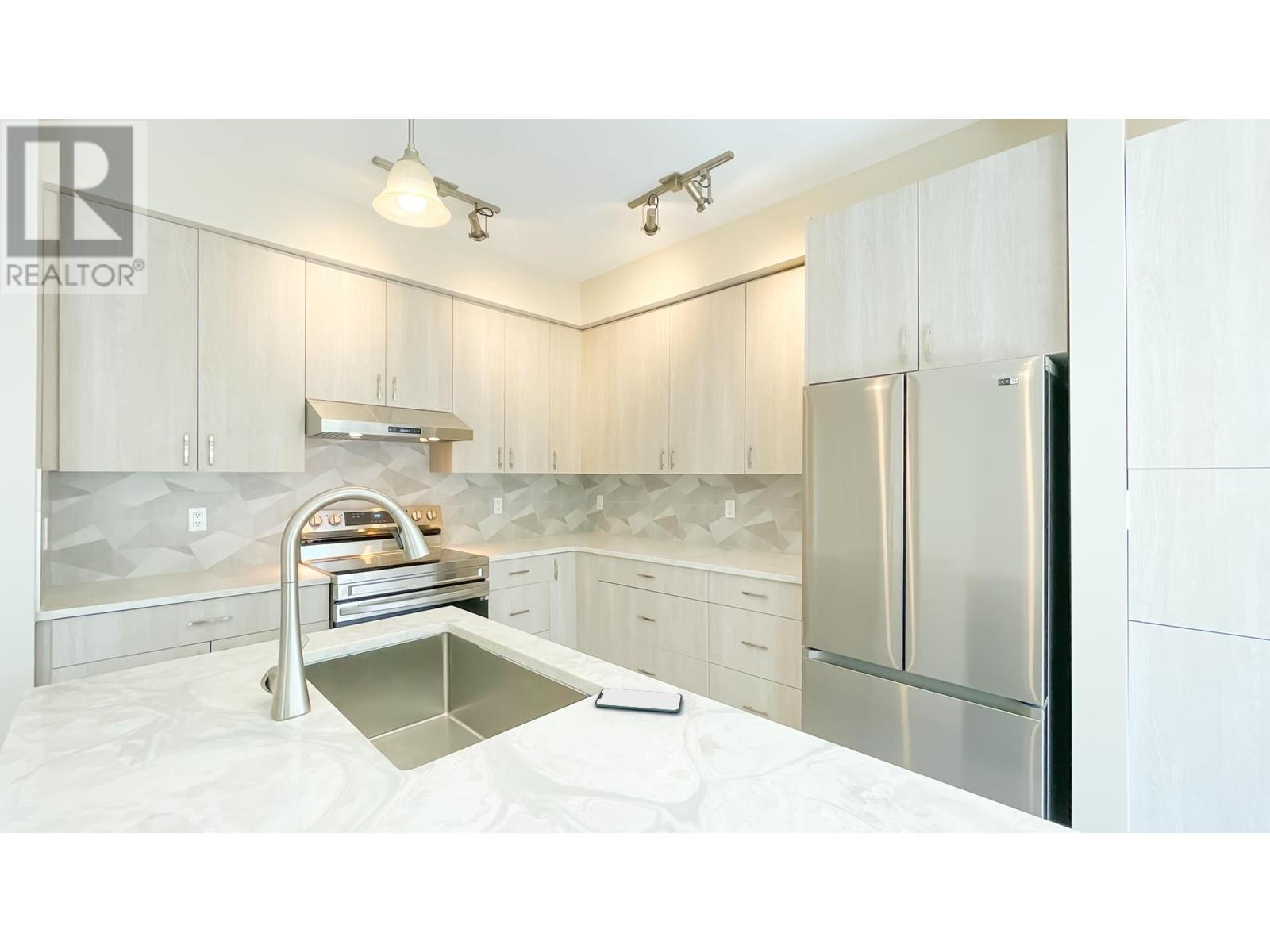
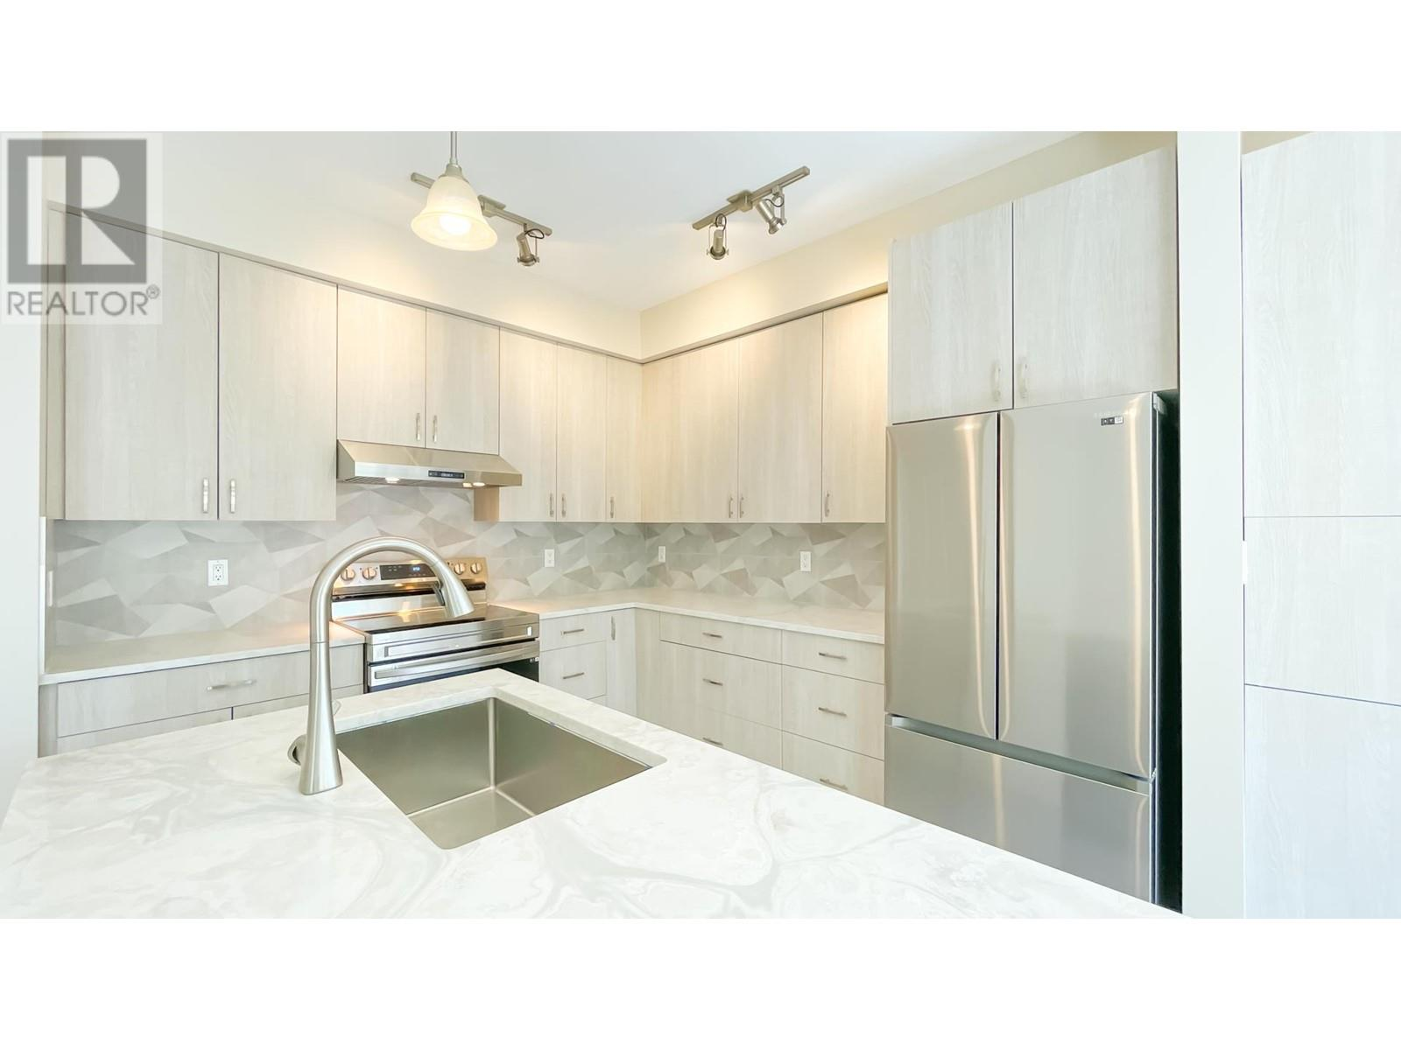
- smartphone (639, 700)
